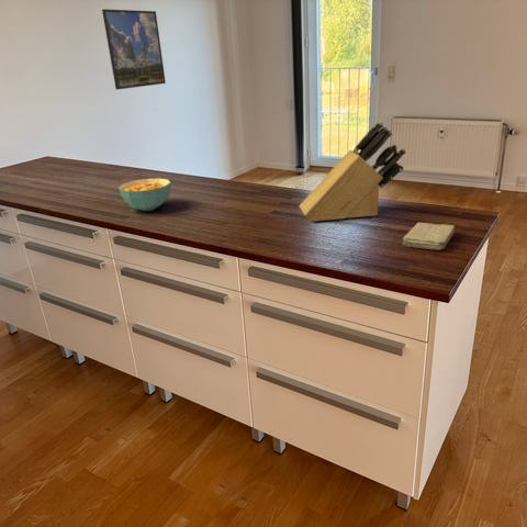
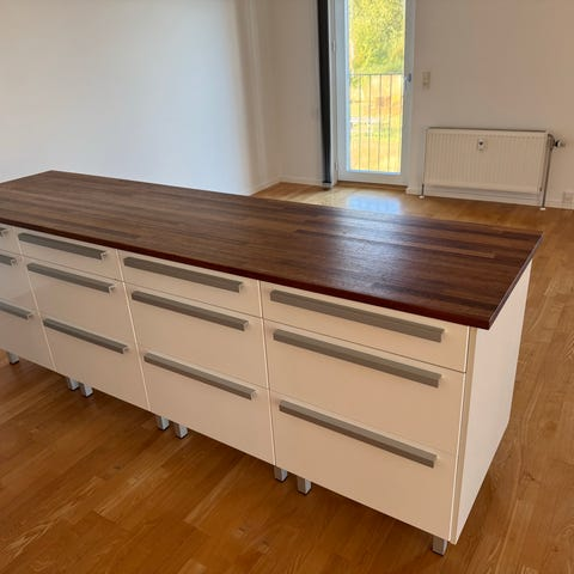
- knife block (350, 171)
- washcloth (428, 234)
- cereal bowl (146, 197)
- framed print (136, 49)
